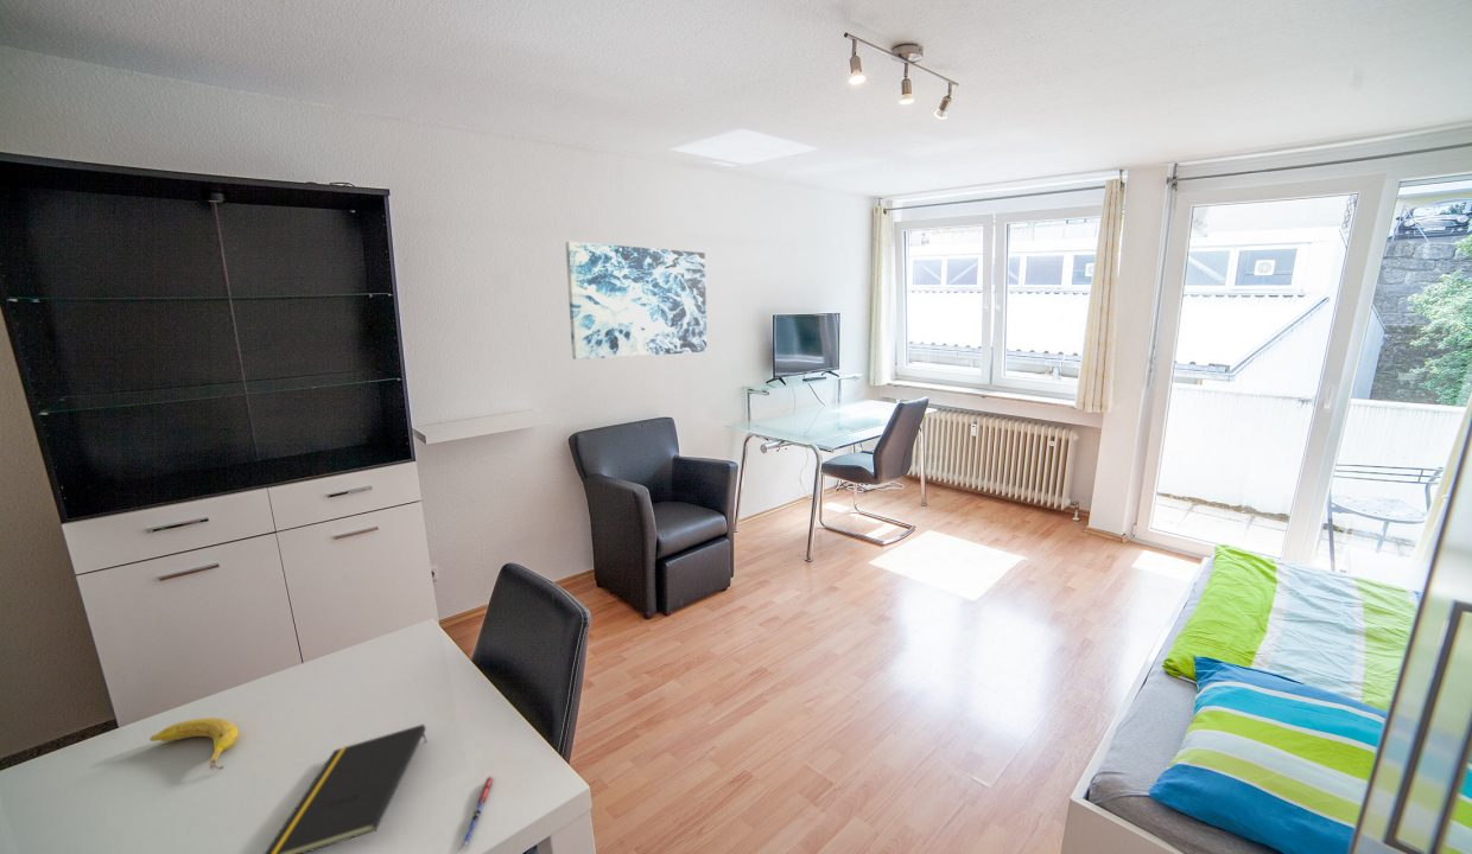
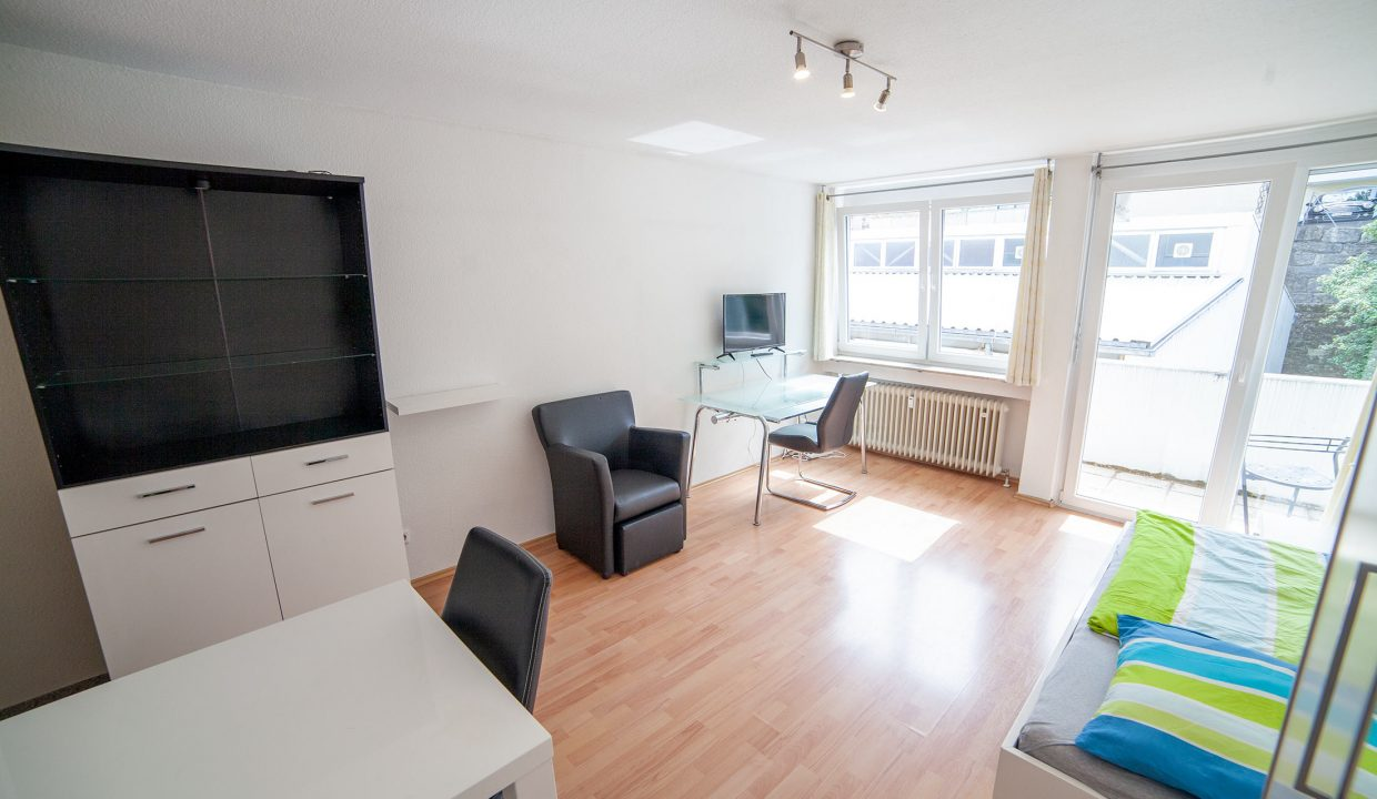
- wall art (642, 302)
- notepad (353, 786)
- fruit (199, 735)
- pen (477, 810)
